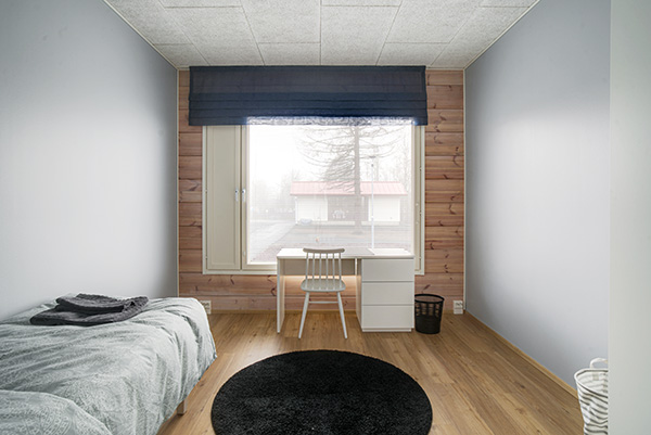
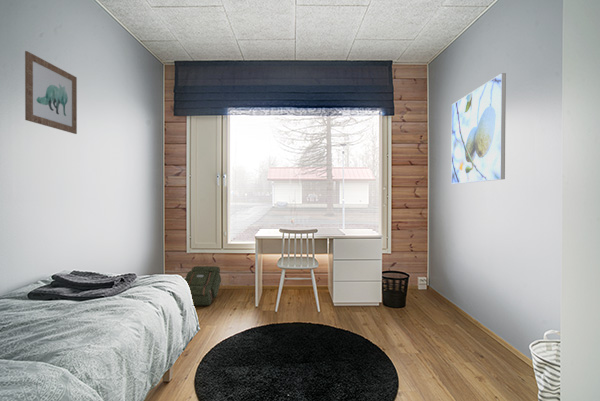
+ wall art (53, 96)
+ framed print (474, 136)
+ backpack (201, 284)
